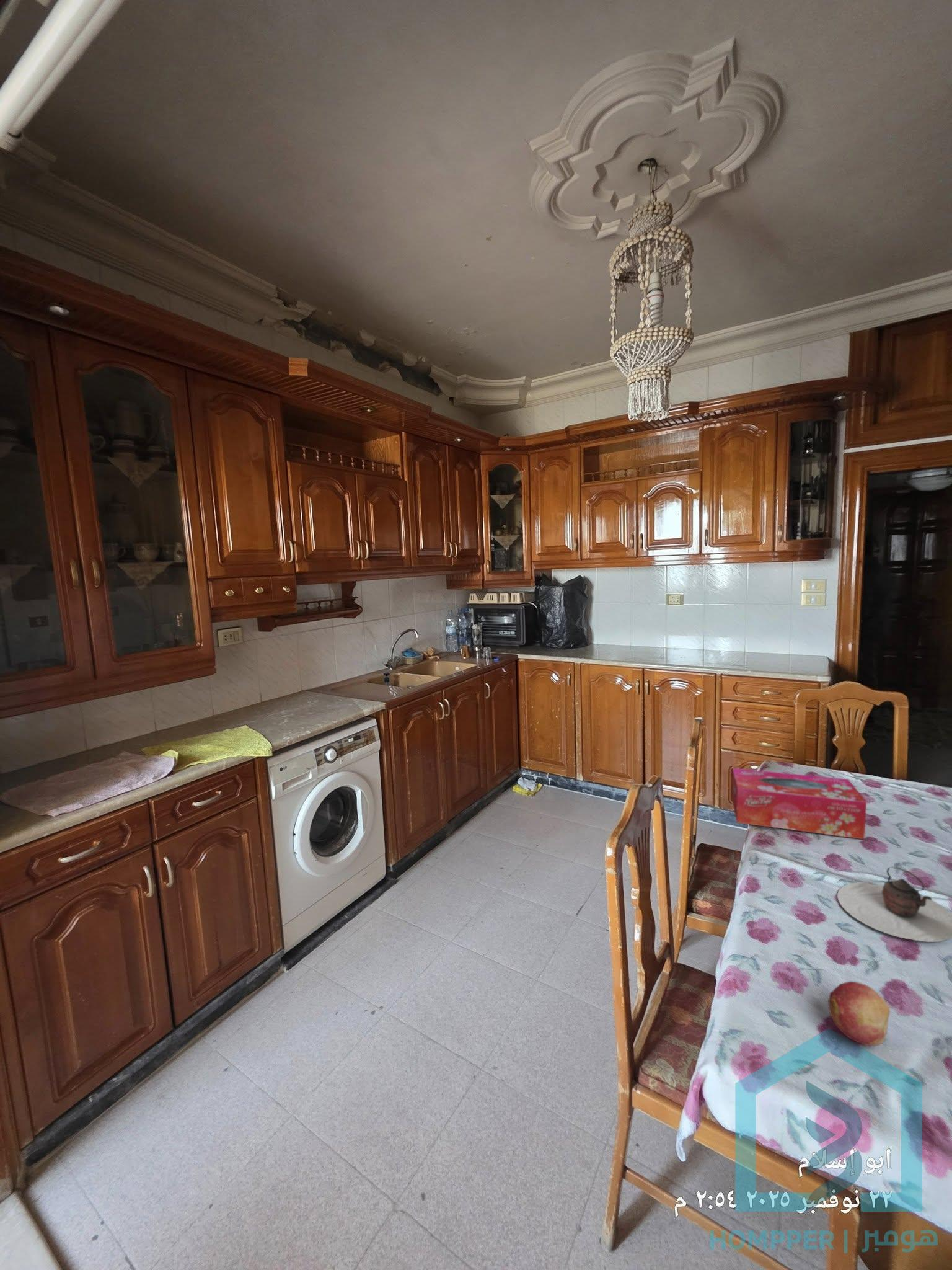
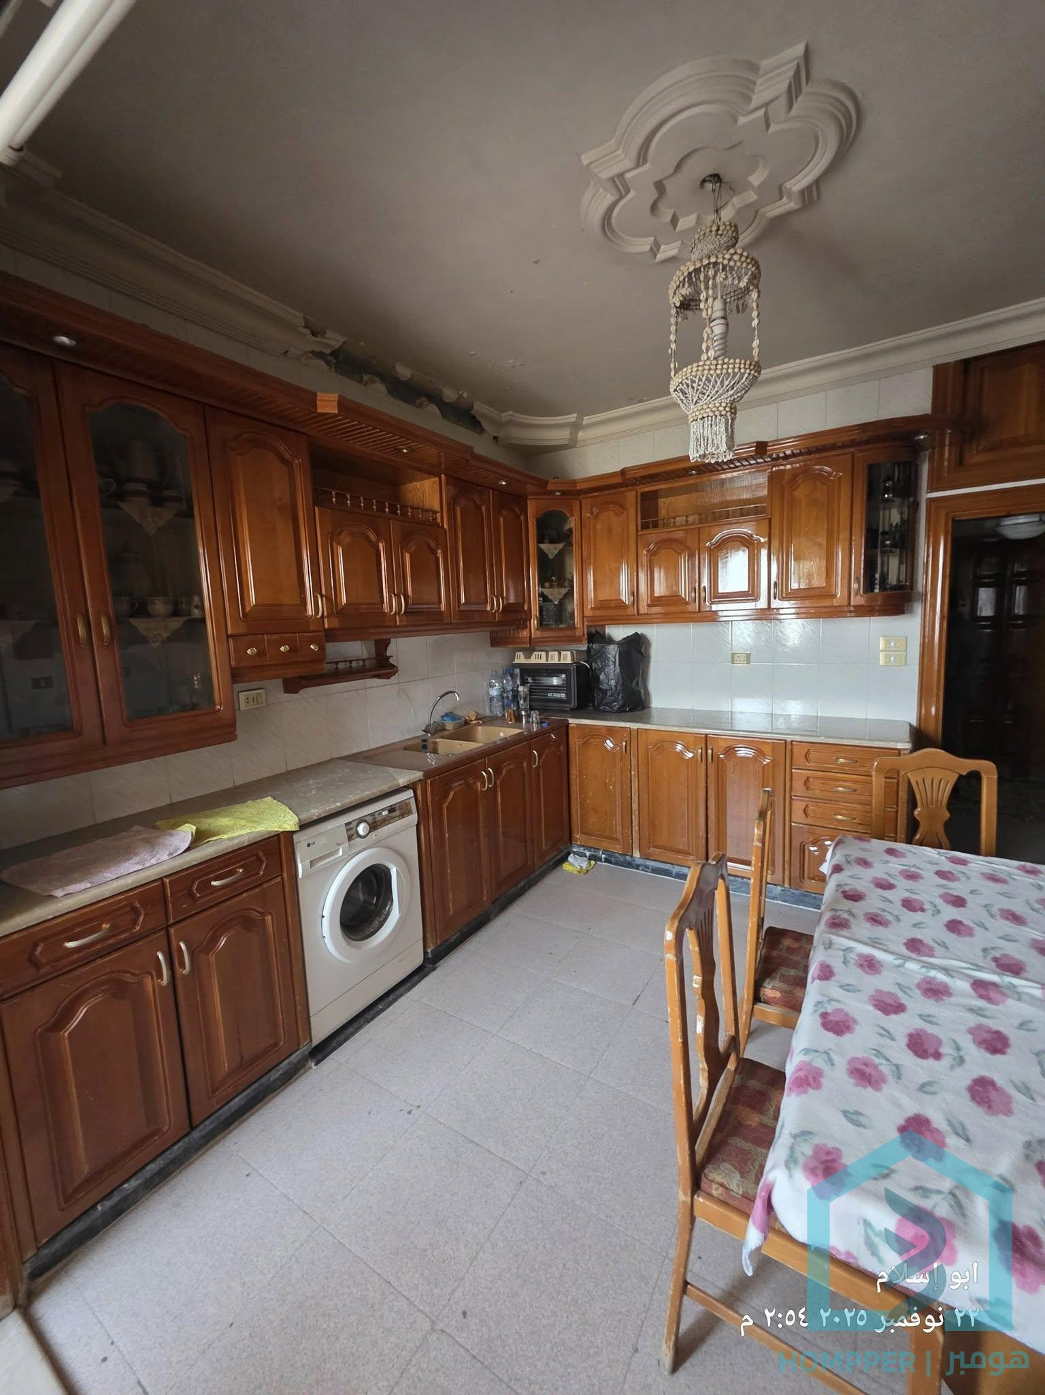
- teapot (896, 889)
- tissue box (793, 801)
- fruit (859, 1013)
